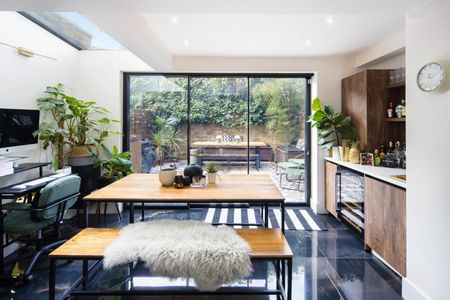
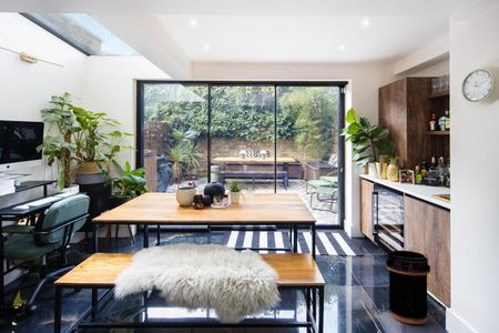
+ trash can (407, 284)
